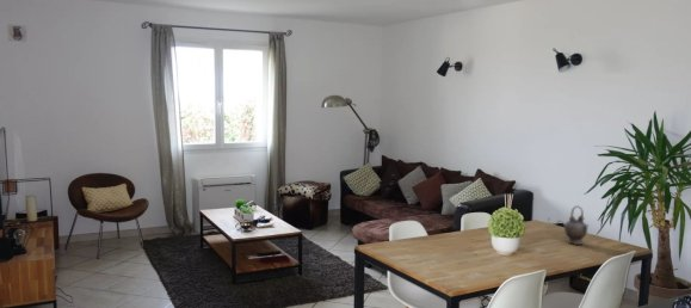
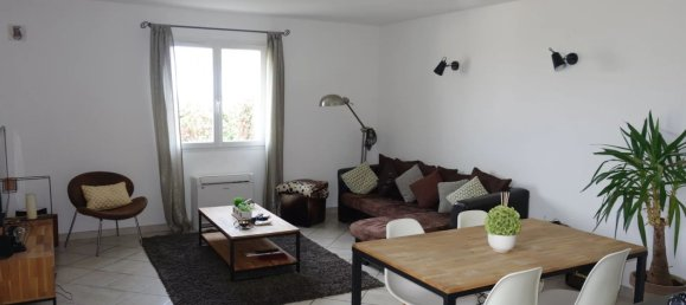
- teapot (578, 224)
